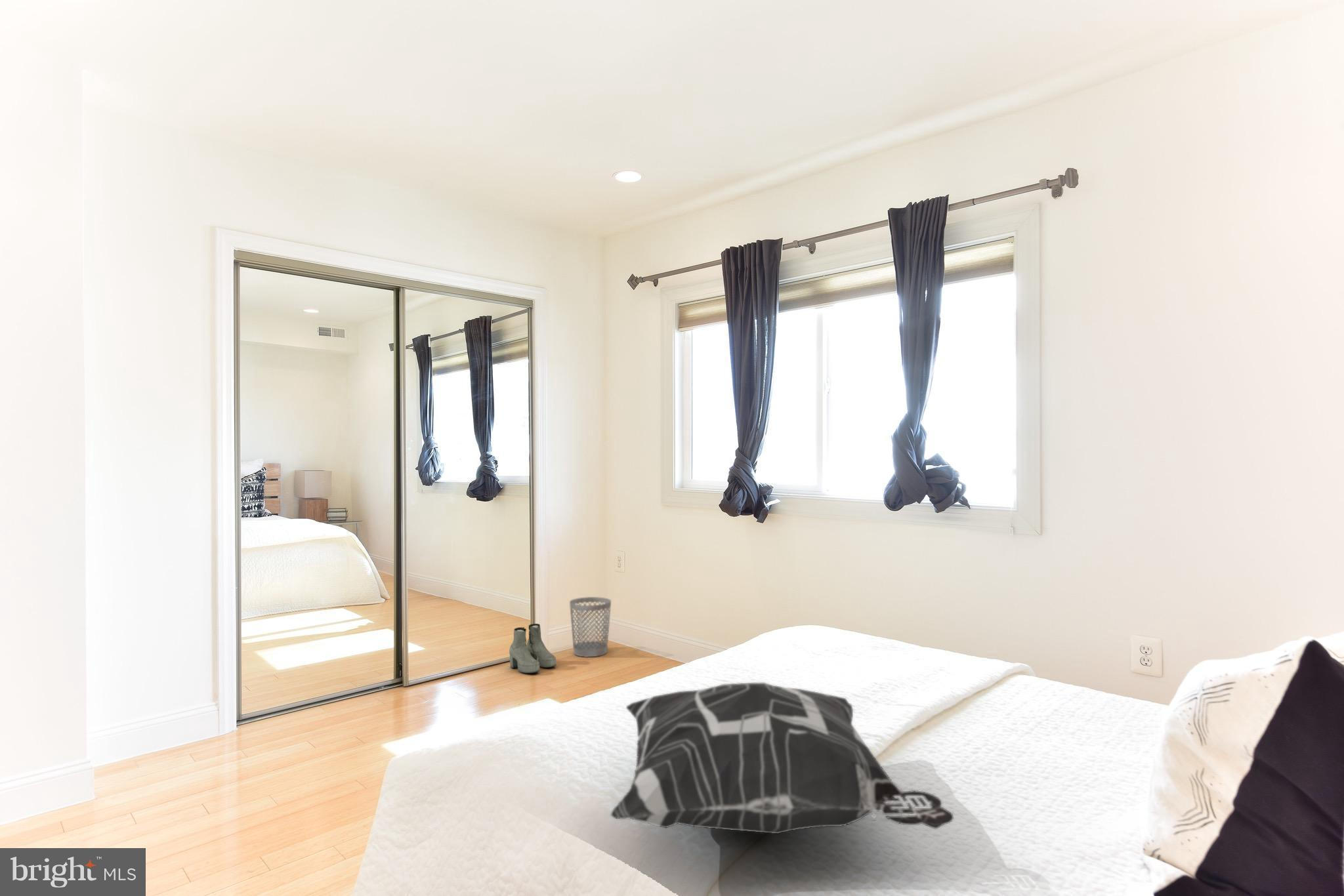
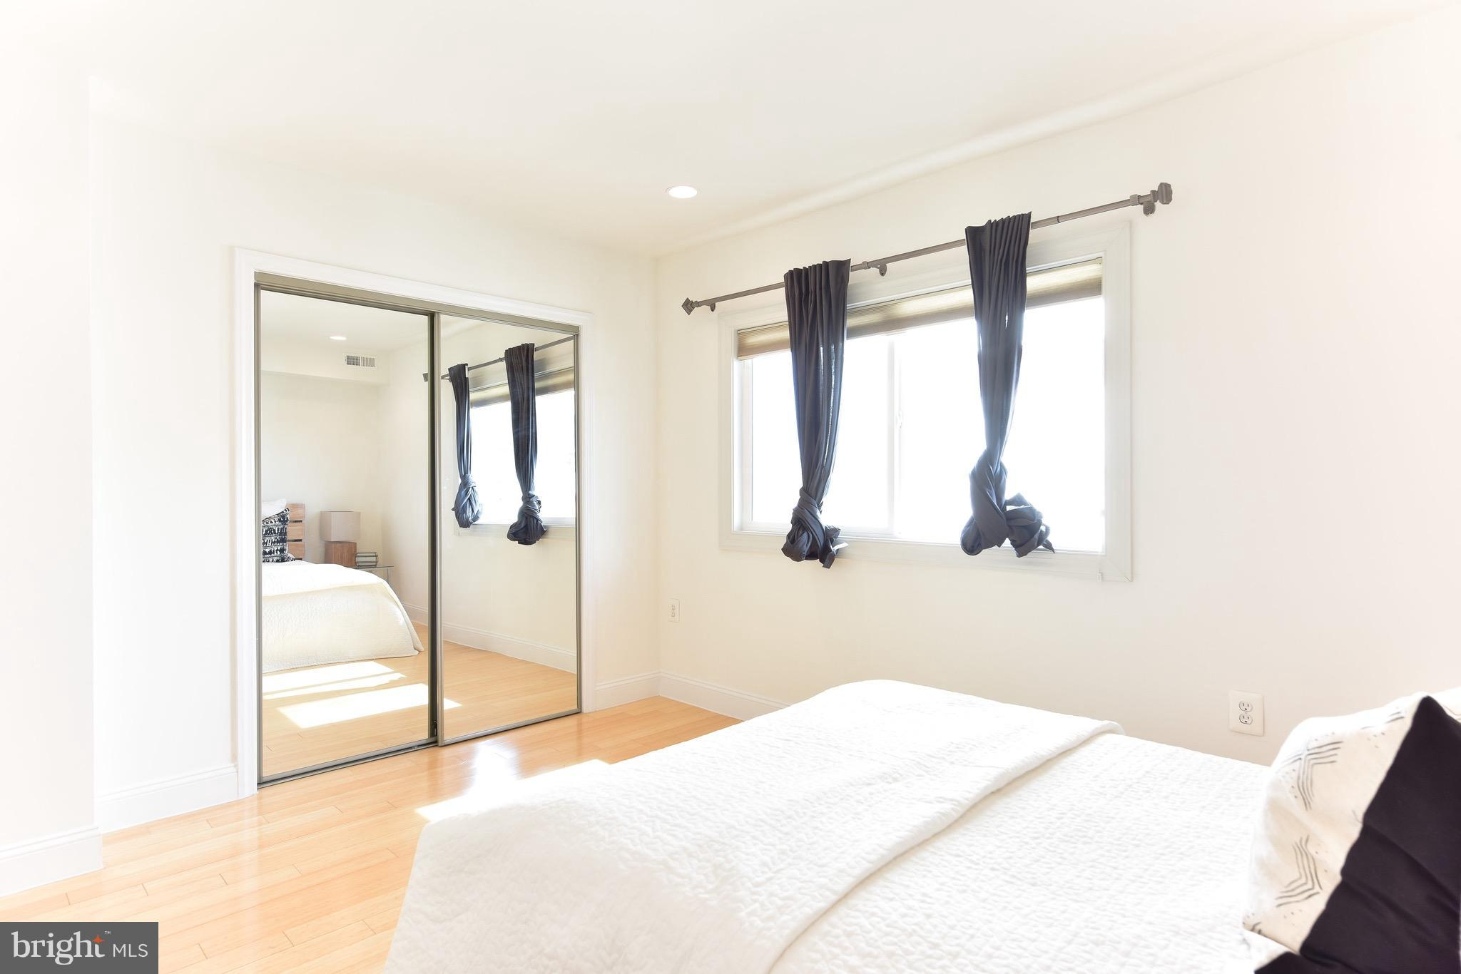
- boots (532, 647)
- decorative pillow (761, 753)
- wastebasket (590, 627)
